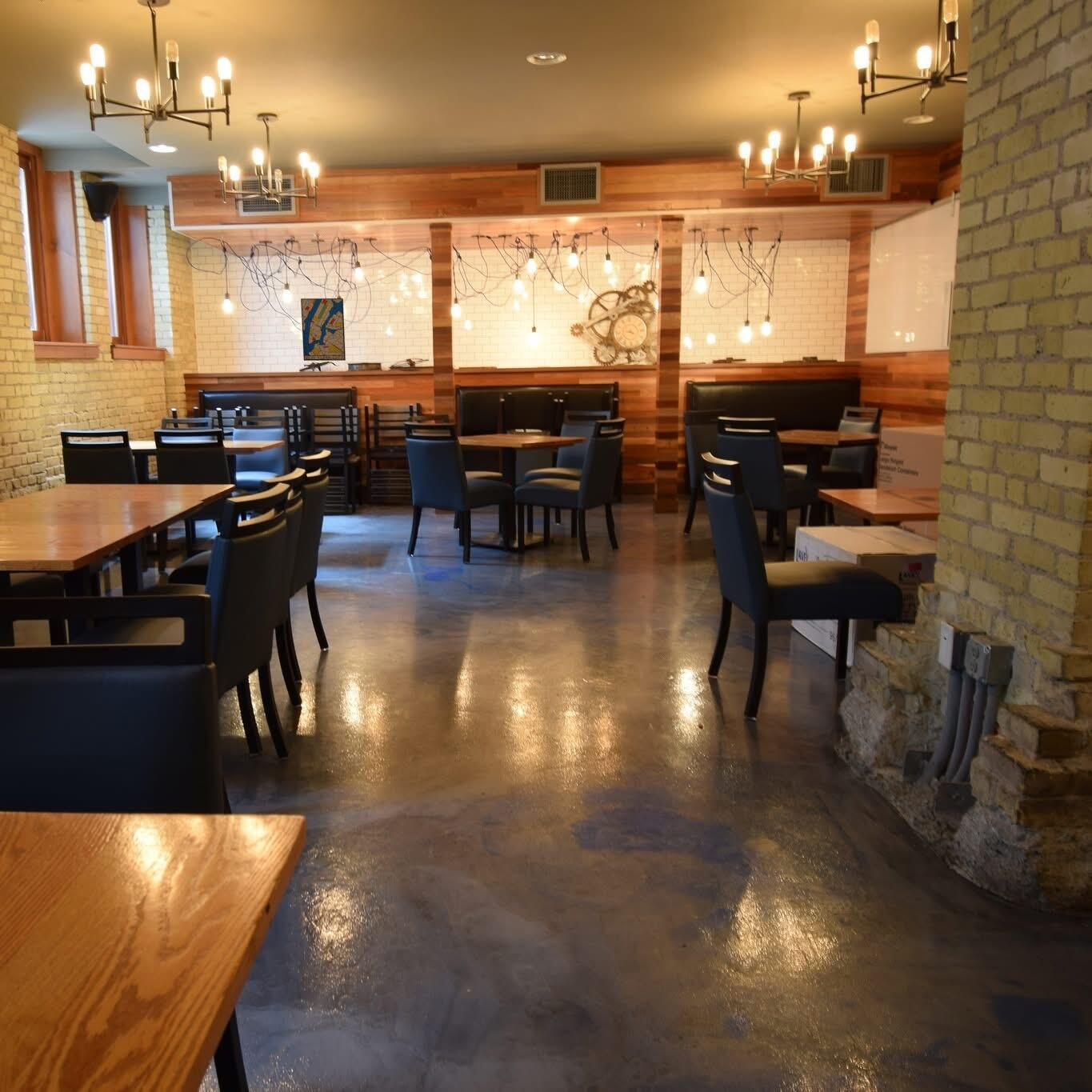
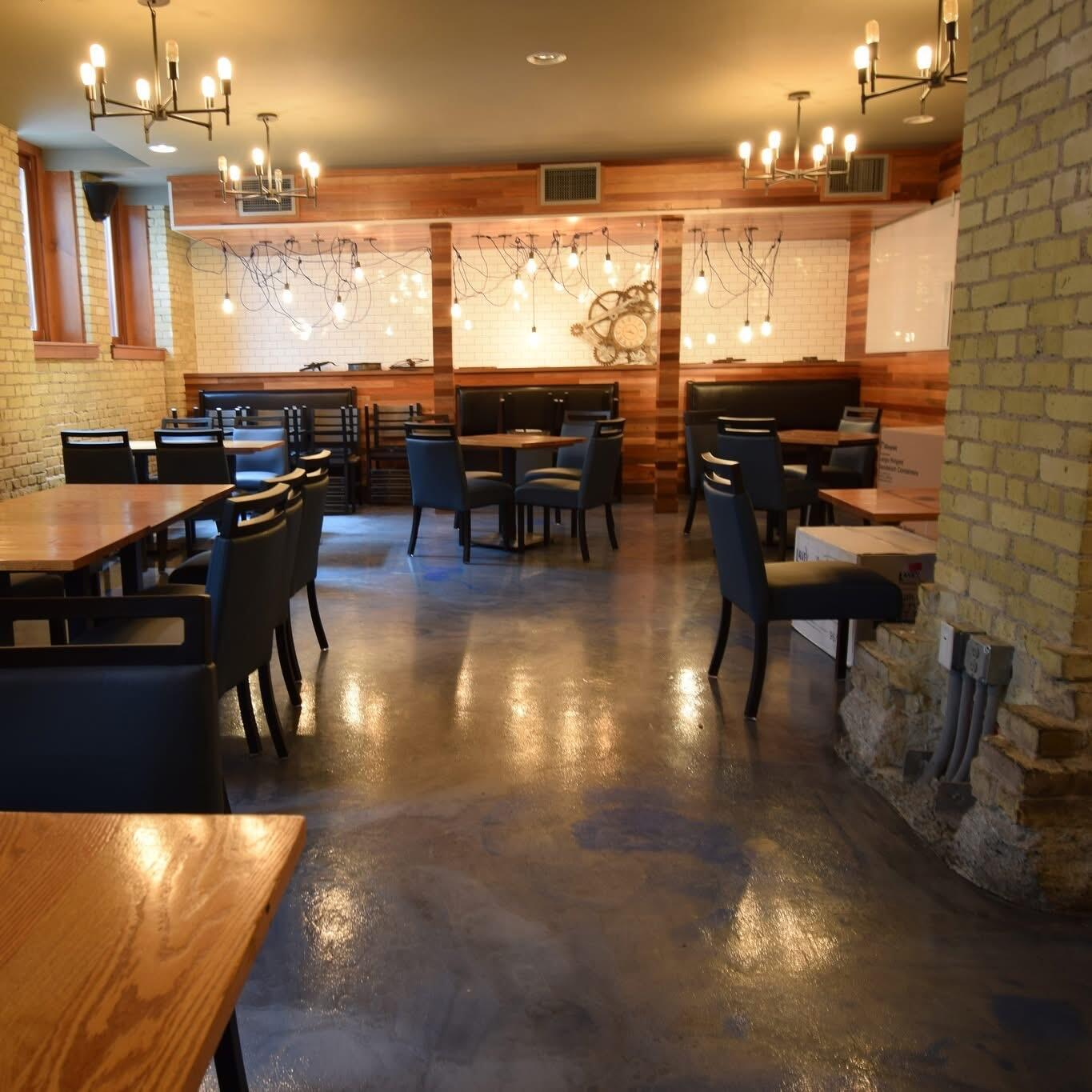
- wall art (323, 330)
